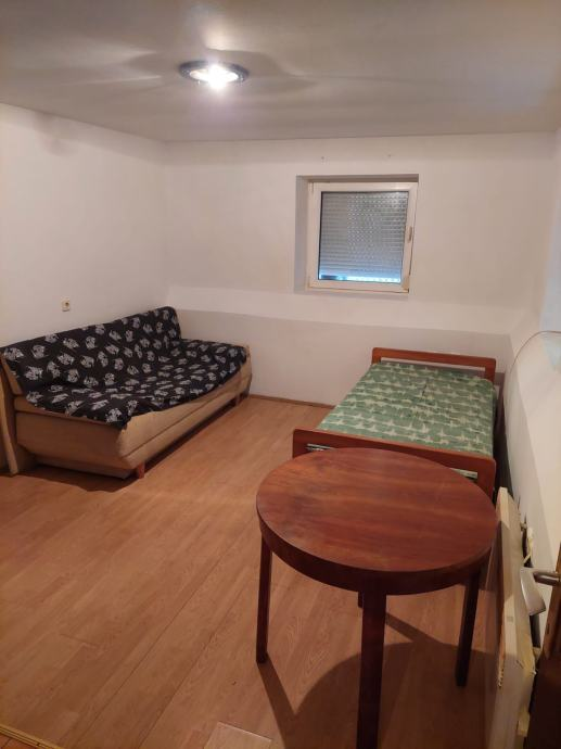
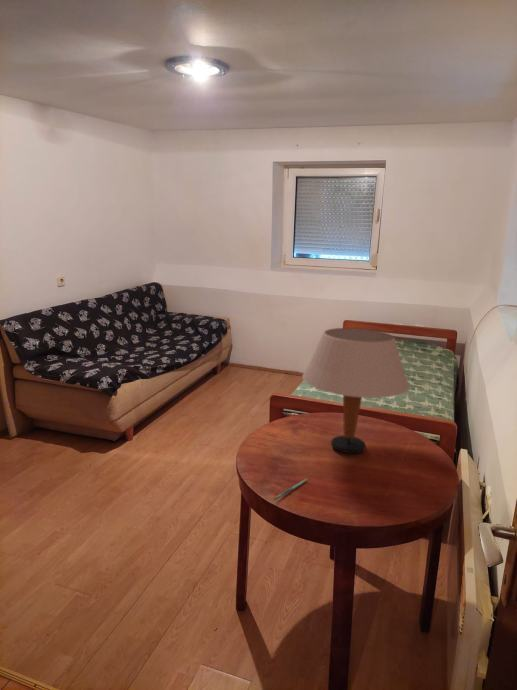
+ table lamp (353, 392)
+ pen (291, 488)
